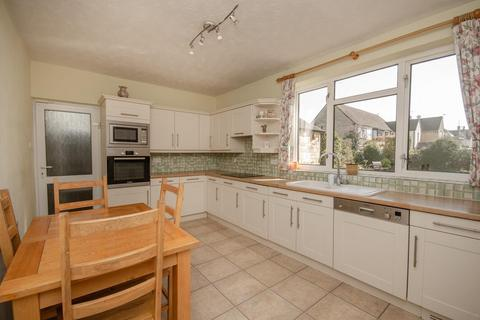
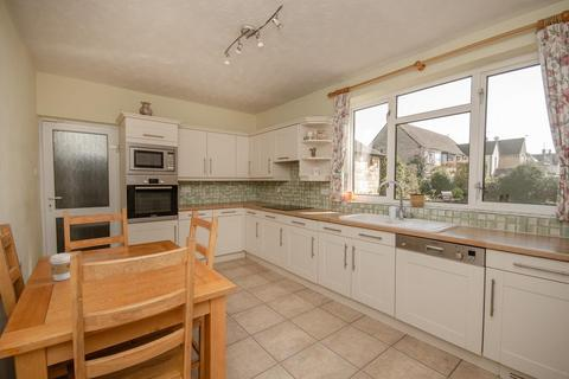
+ coffee cup (62, 265)
